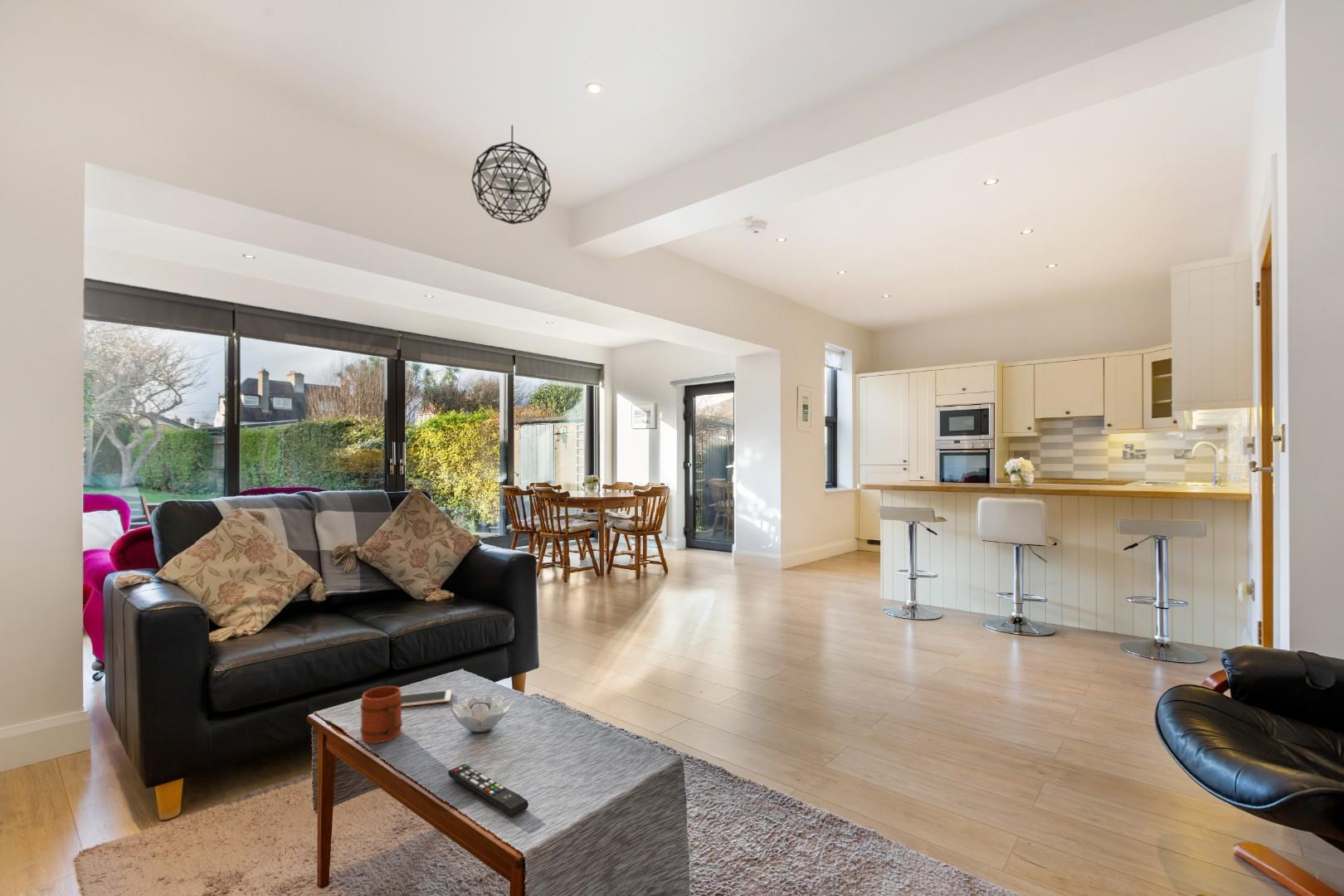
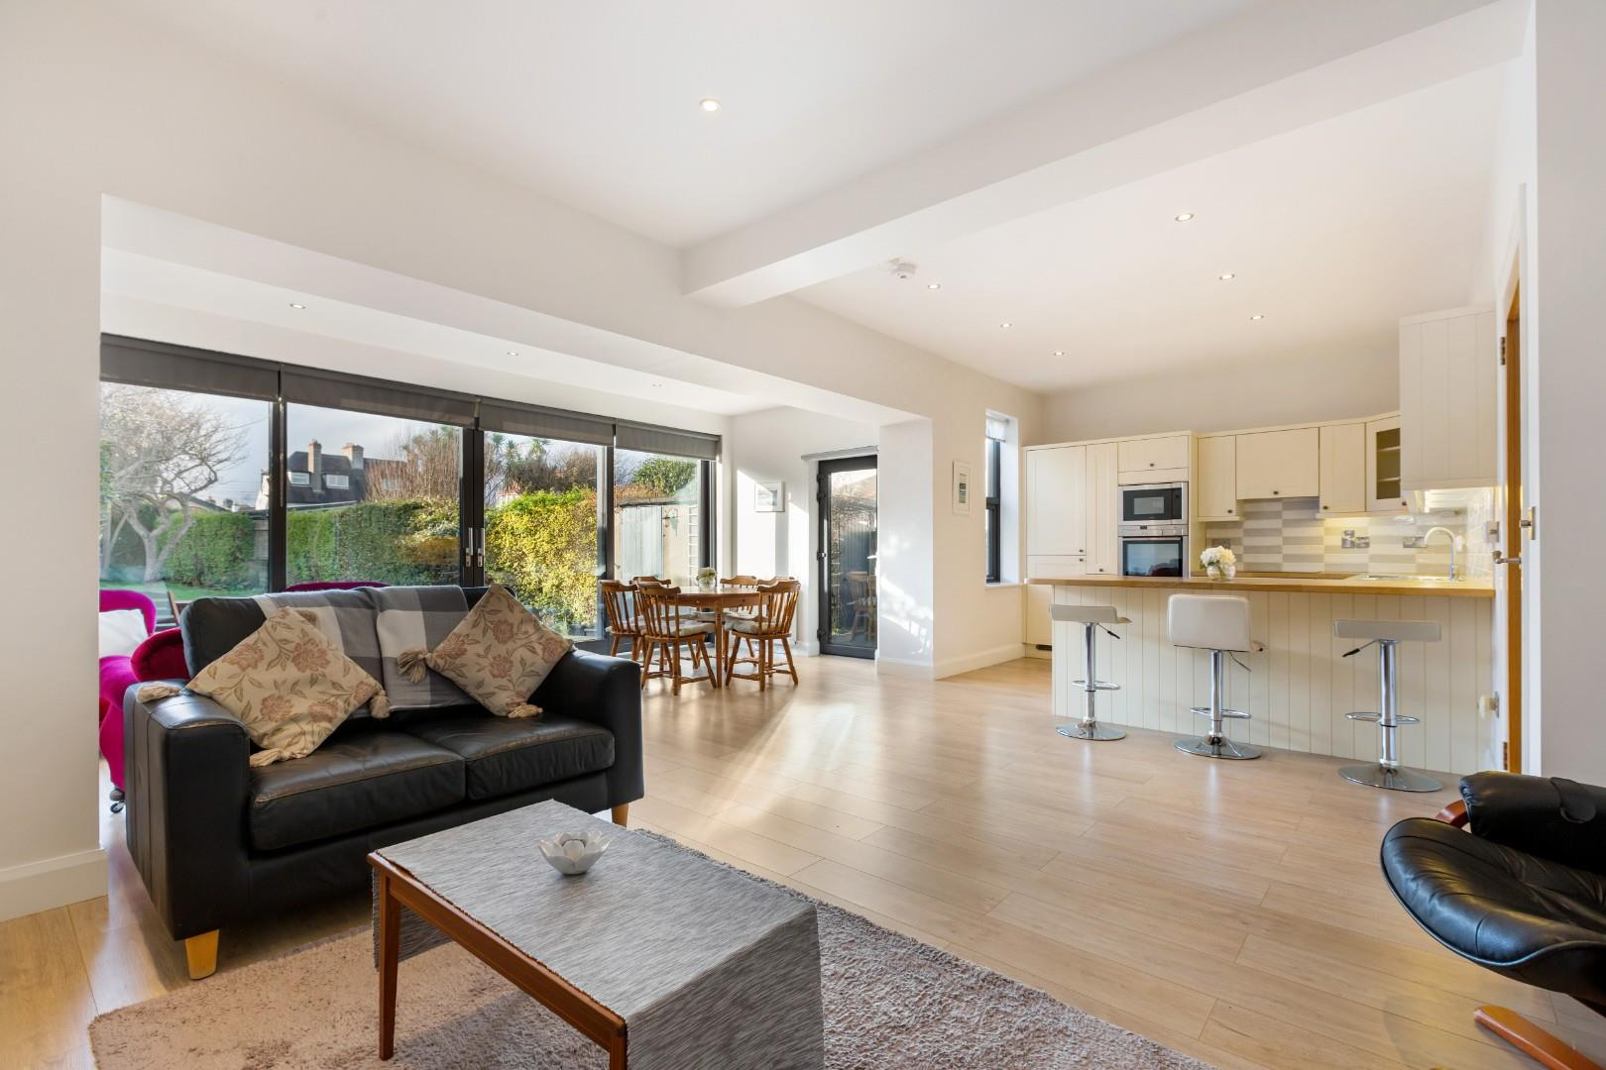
- pendant light (512, 173)
- remote control (486, 788)
- mug (383, 715)
- cell phone (421, 699)
